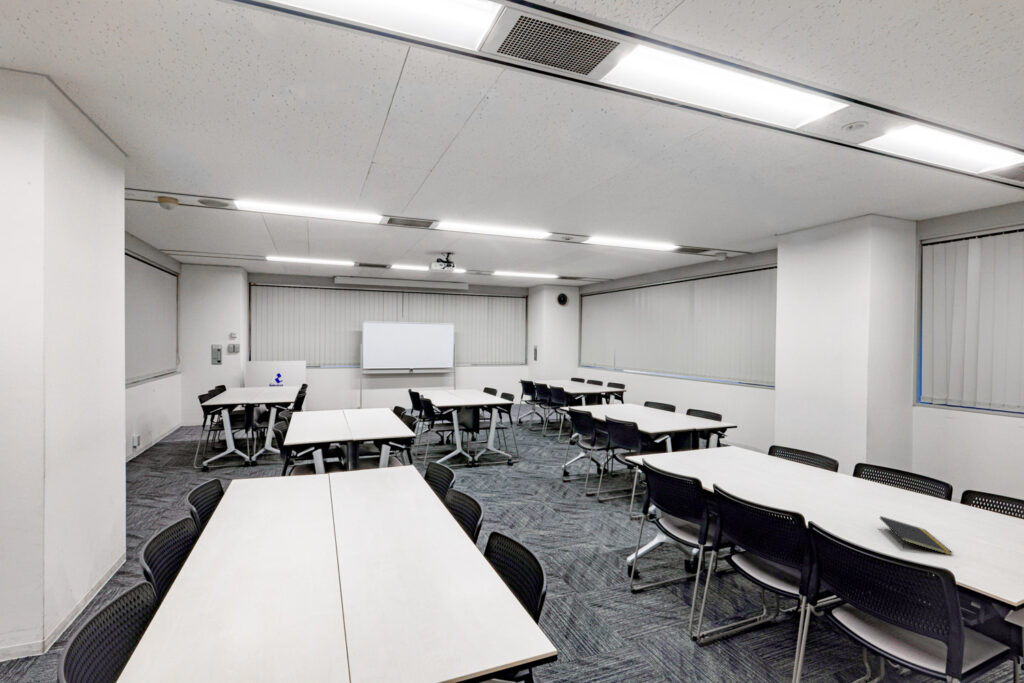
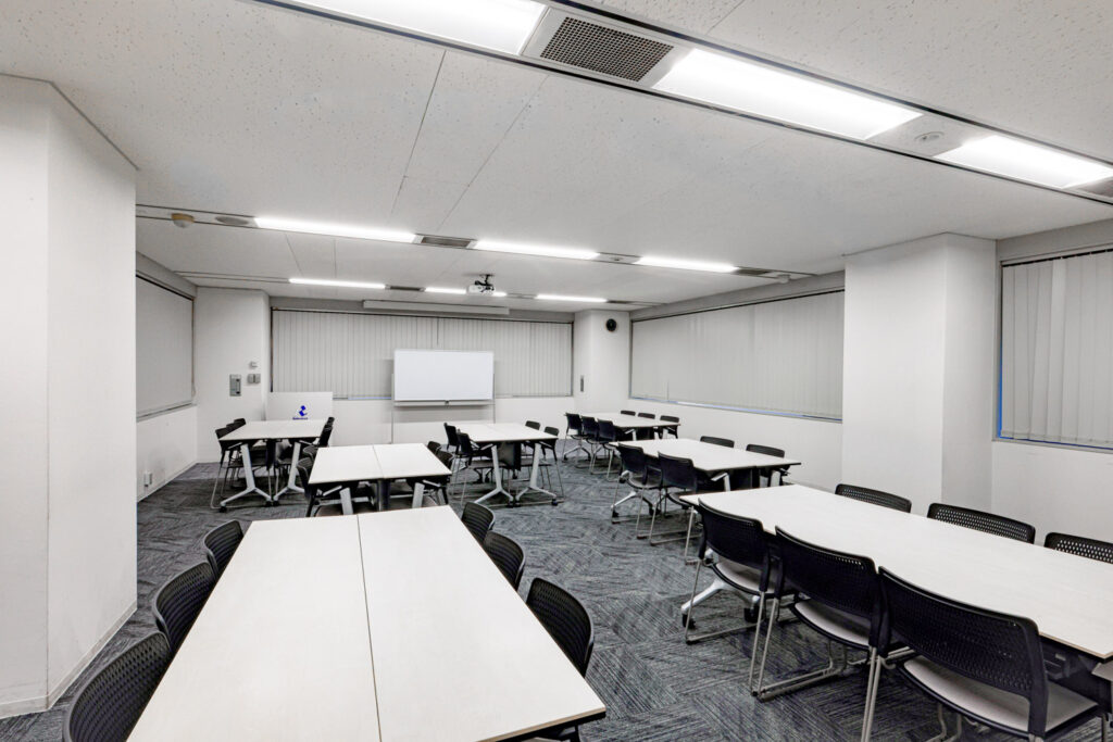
- notepad (913, 534)
